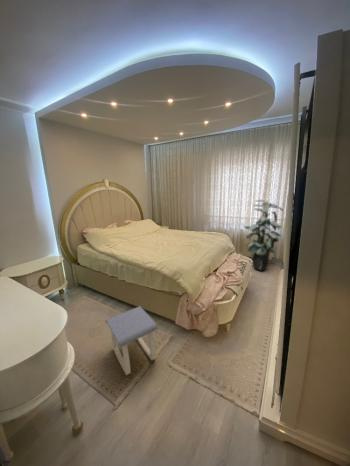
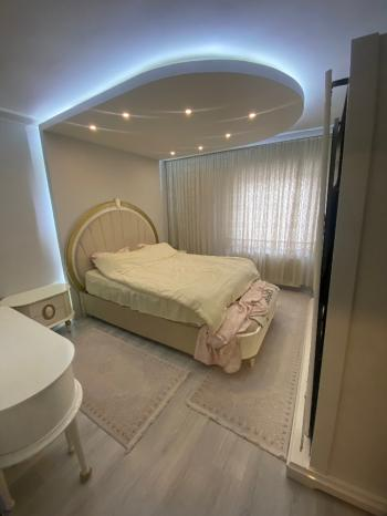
- stool (131, 338)
- indoor plant (260, 235)
